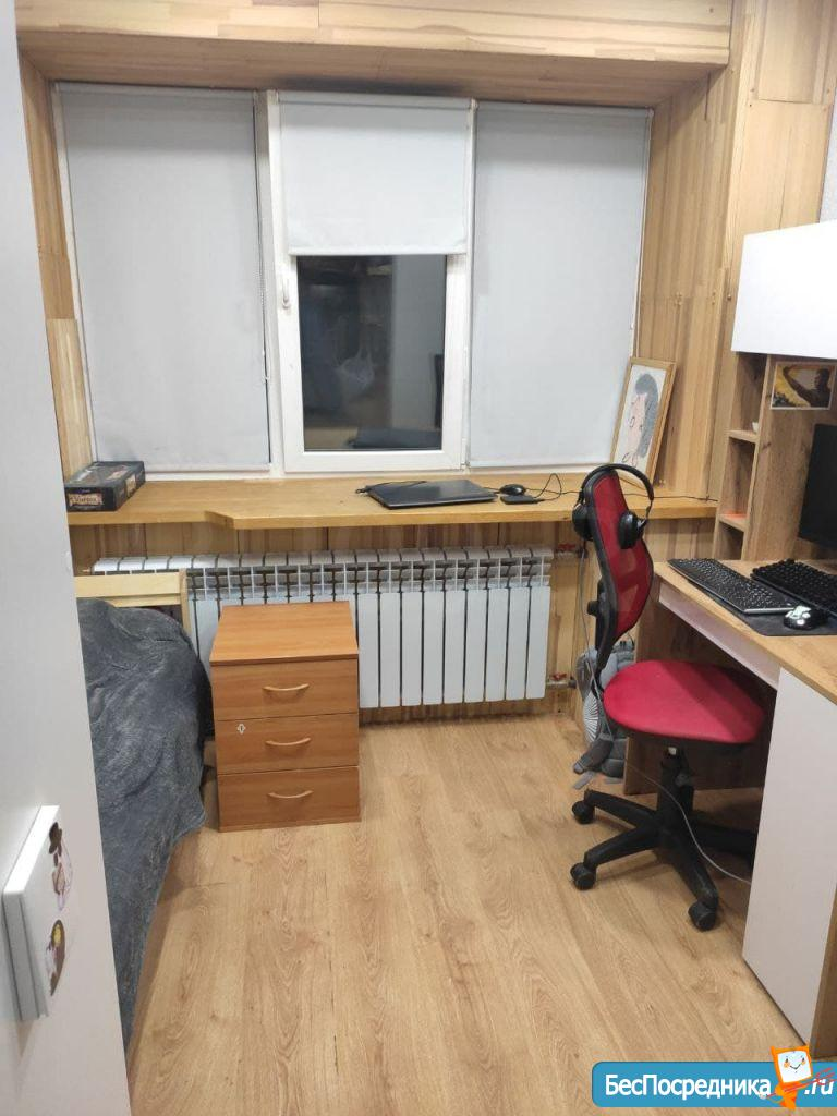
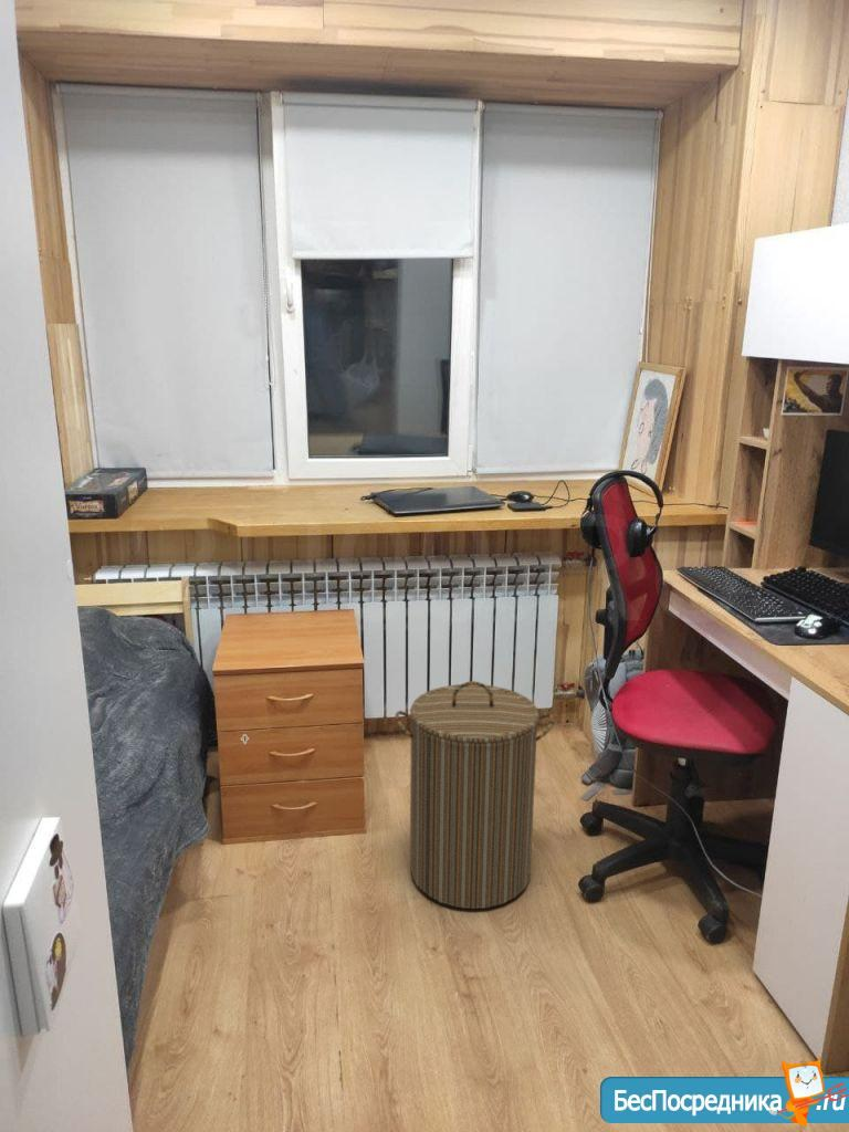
+ laundry hamper (472, 778)
